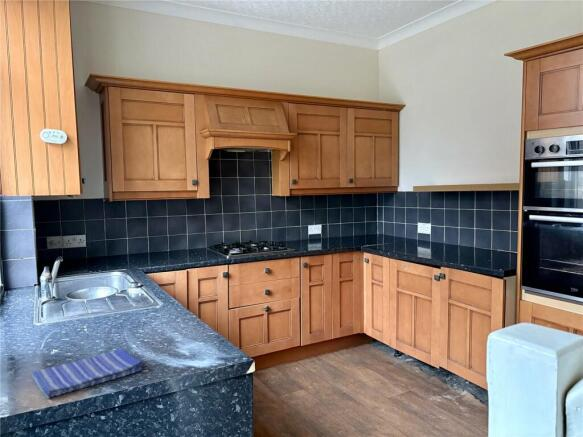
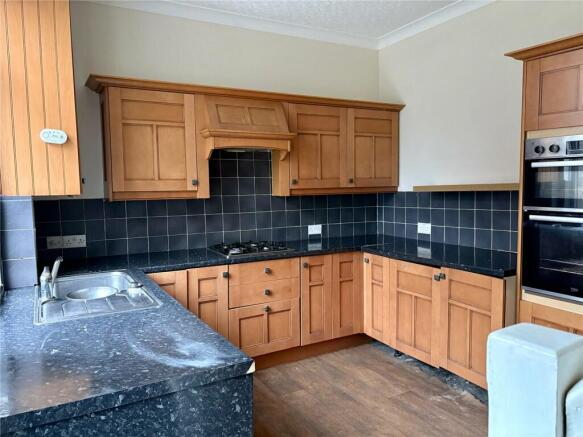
- dish towel (89, 368)
